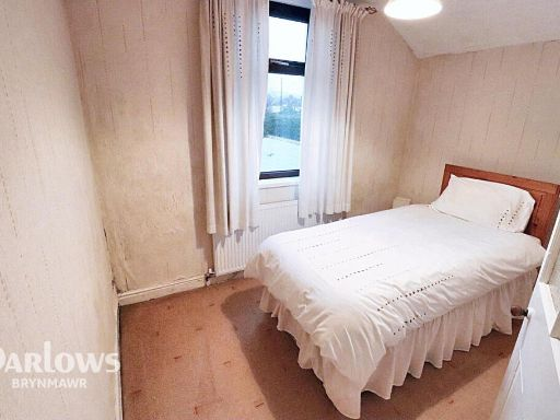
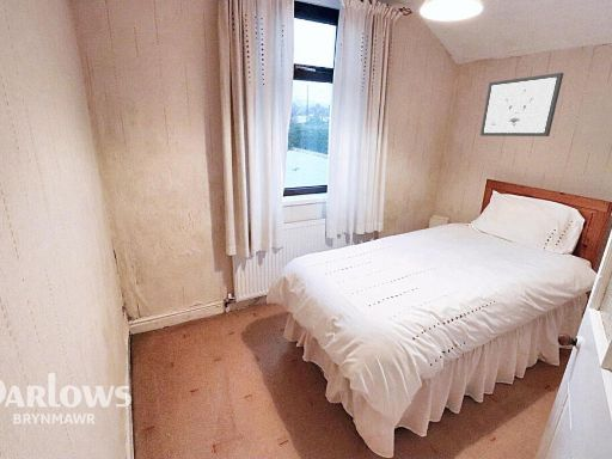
+ wall art (516, 108)
